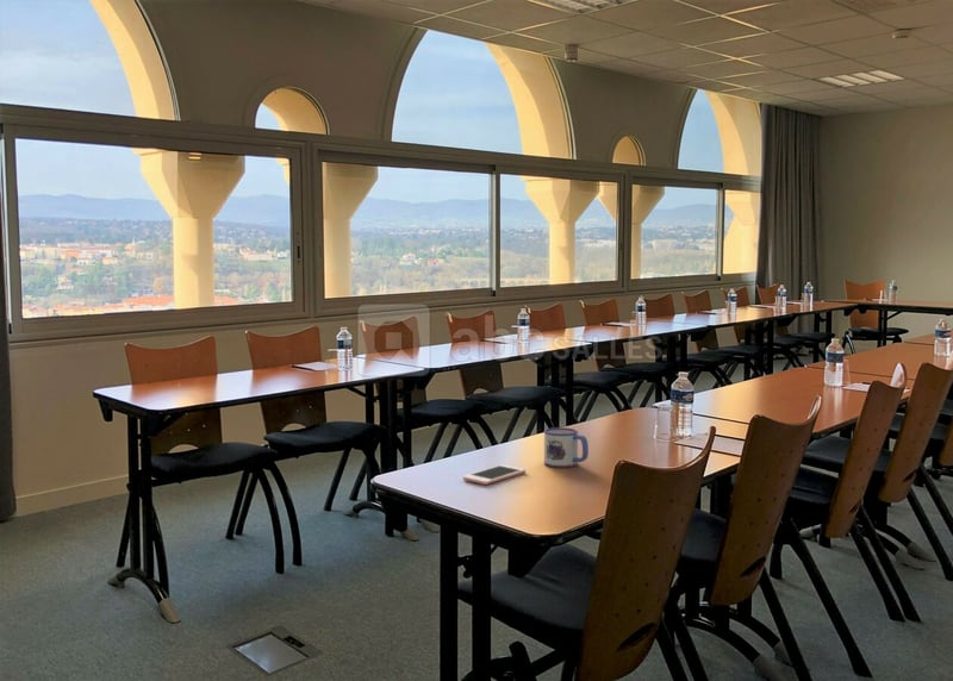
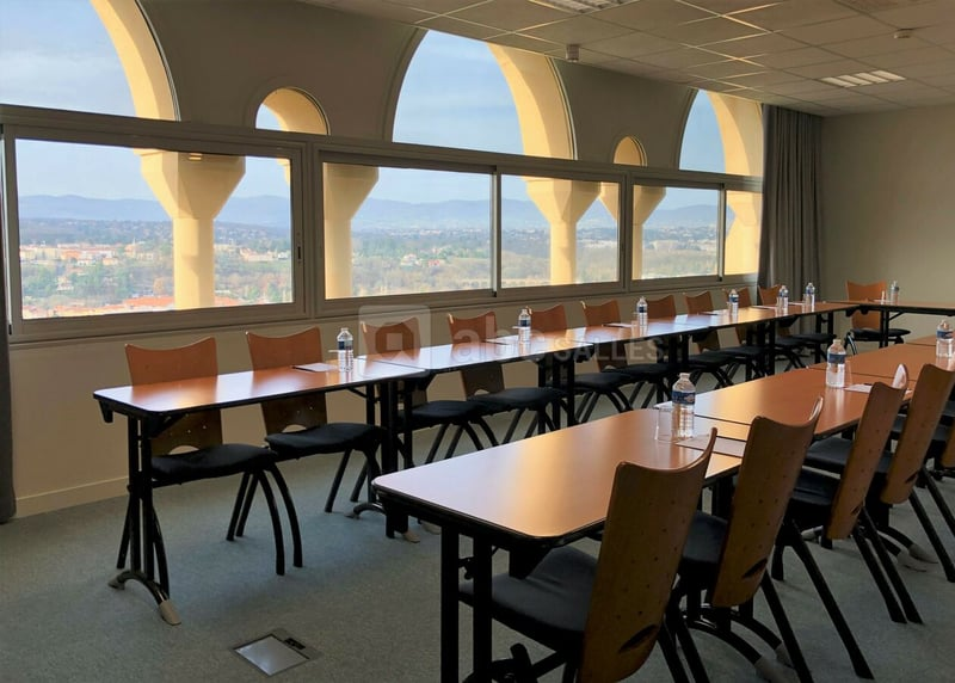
- mug (566, 448)
- cell phone (494, 474)
